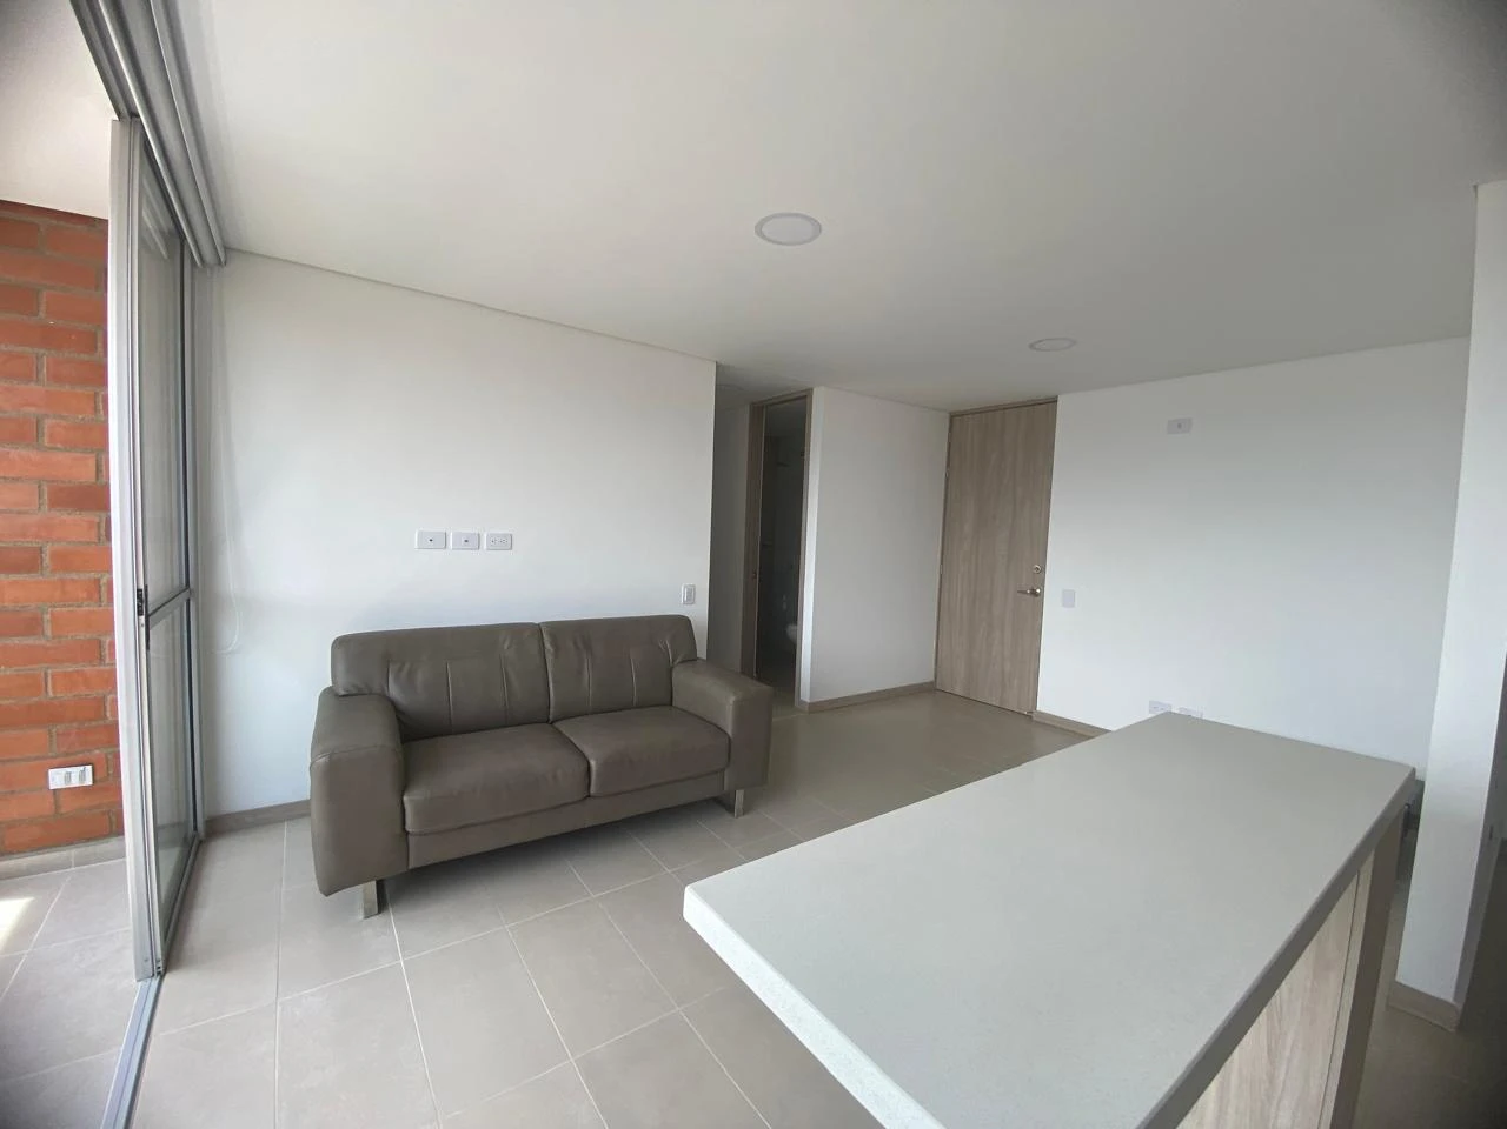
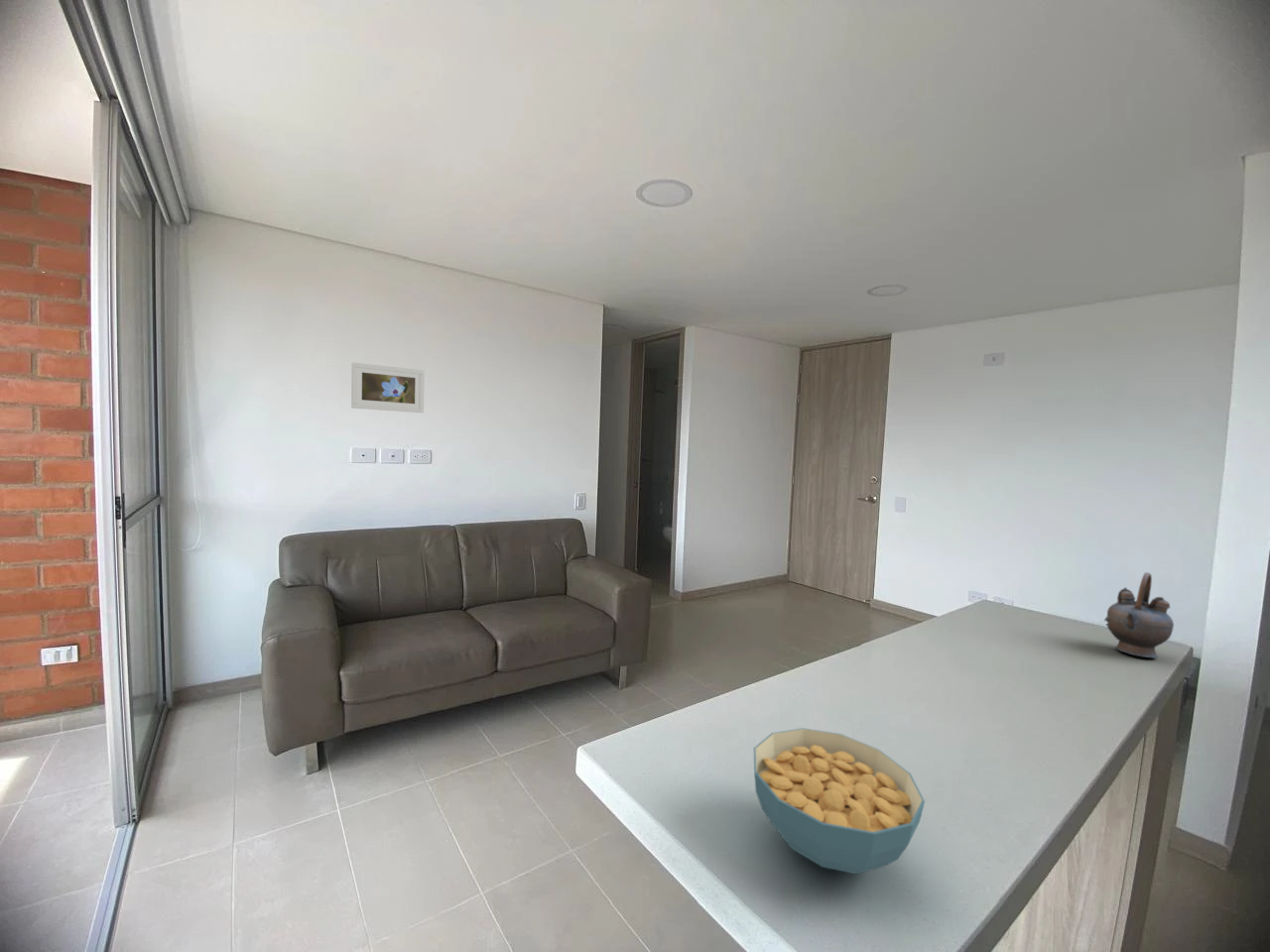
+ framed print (389, 388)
+ cereal bowl (830, 809)
+ teapot (1137, 613)
